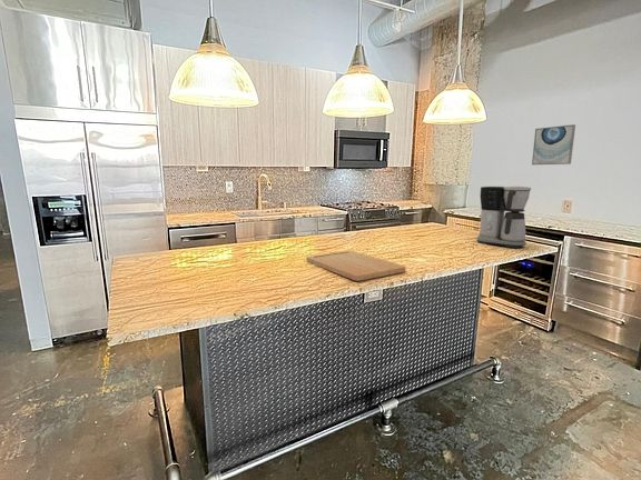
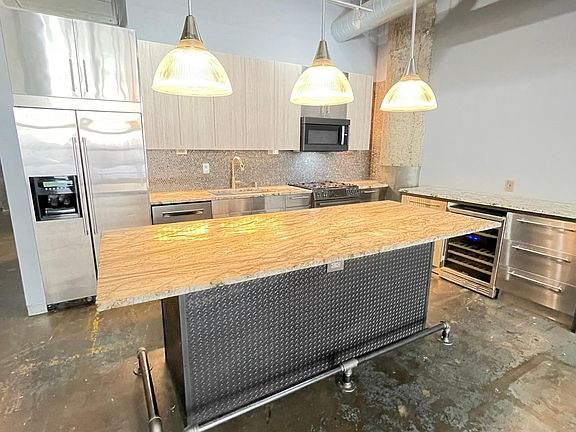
- cutting board (353, 263)
- wall art (552, 146)
- coffee maker (501, 216)
